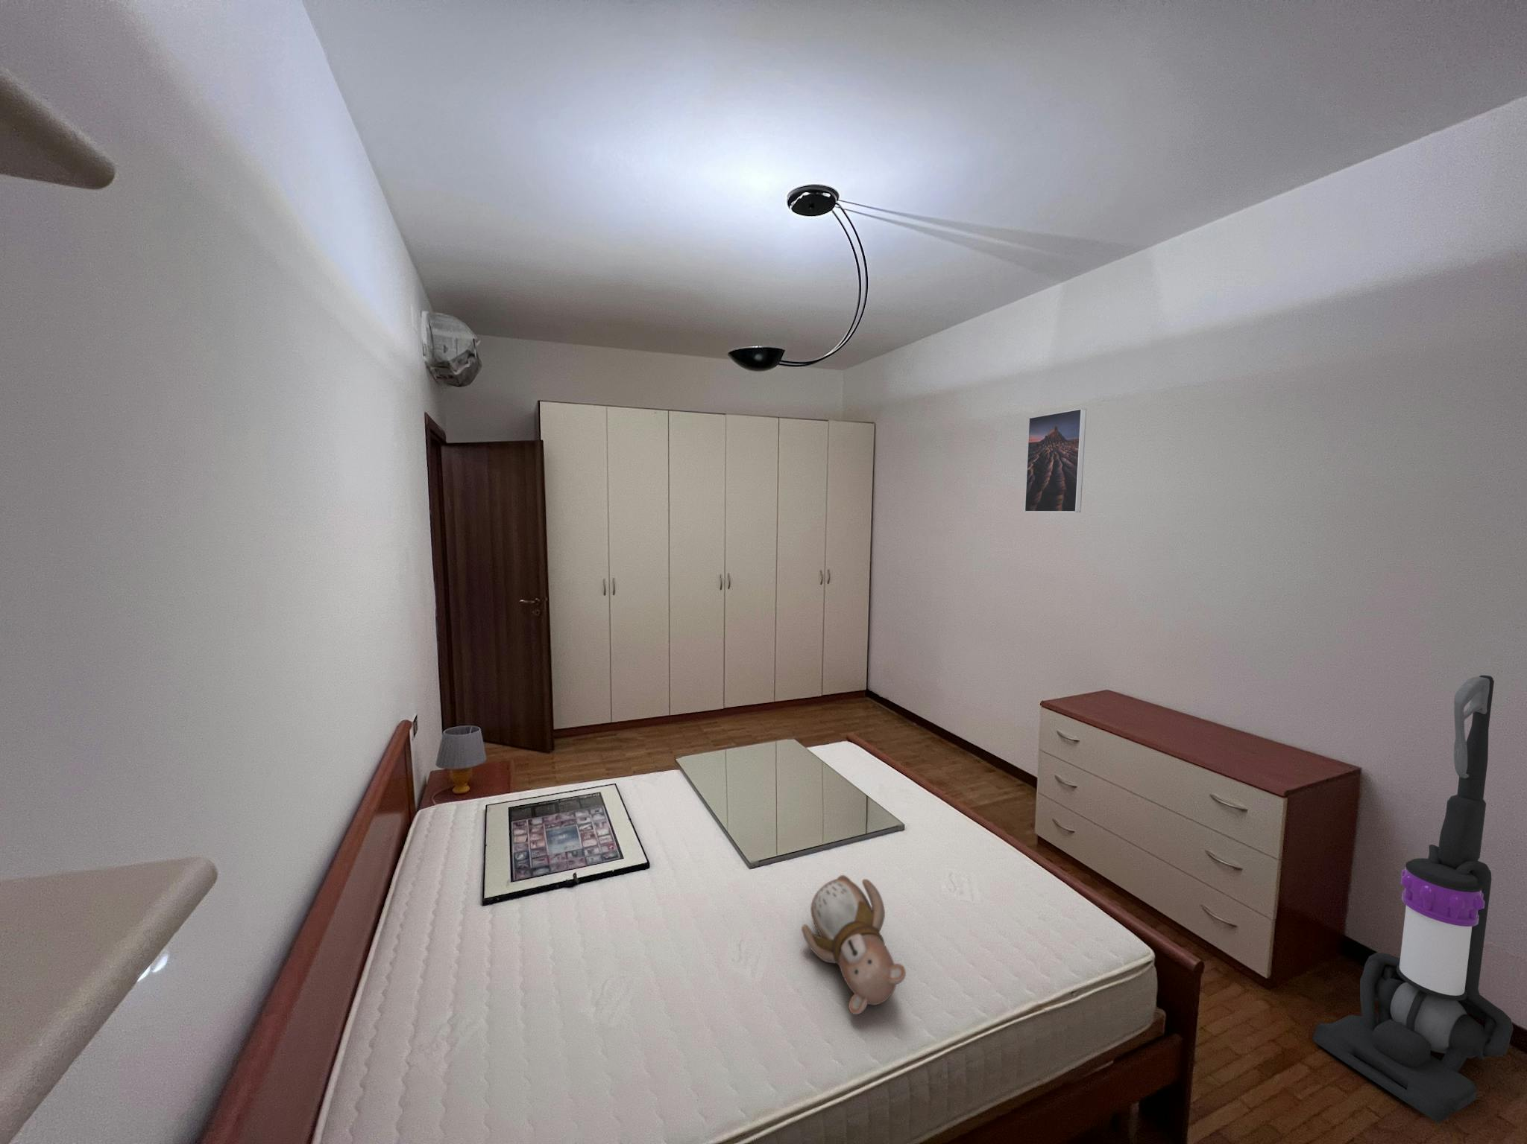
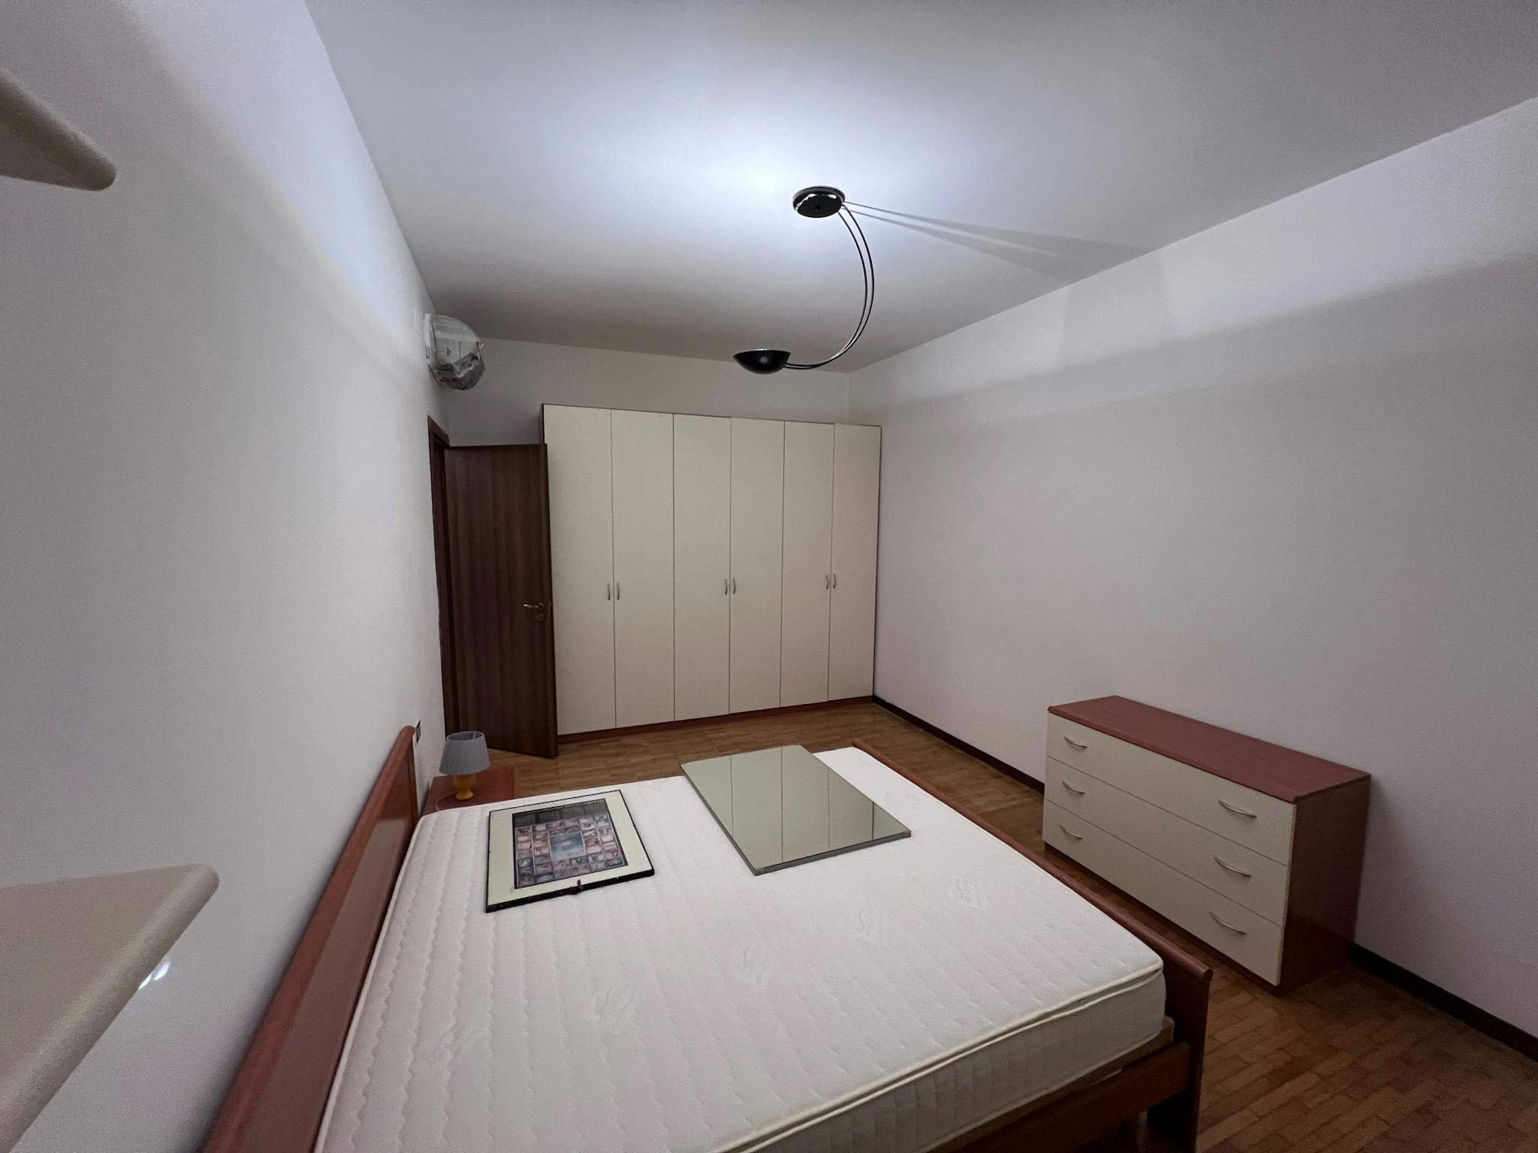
- teddy bear (850, 930)
- vacuum cleaner (1436, 875)
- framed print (1053, 463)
